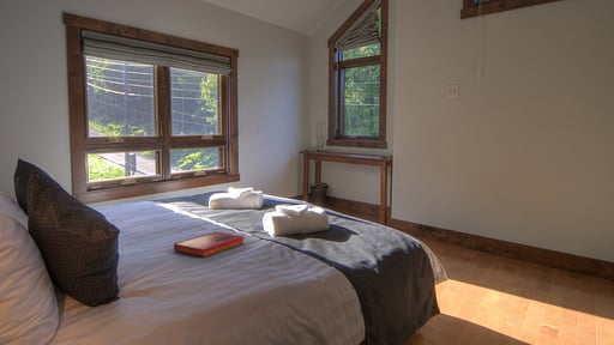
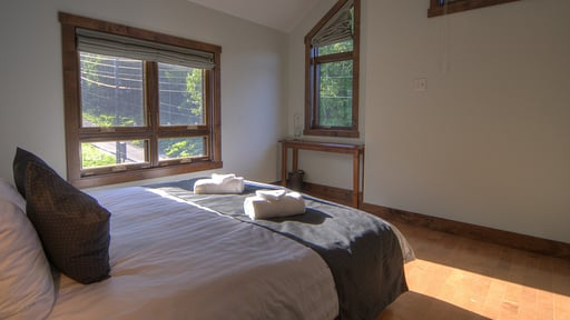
- hardback book (210, 243)
